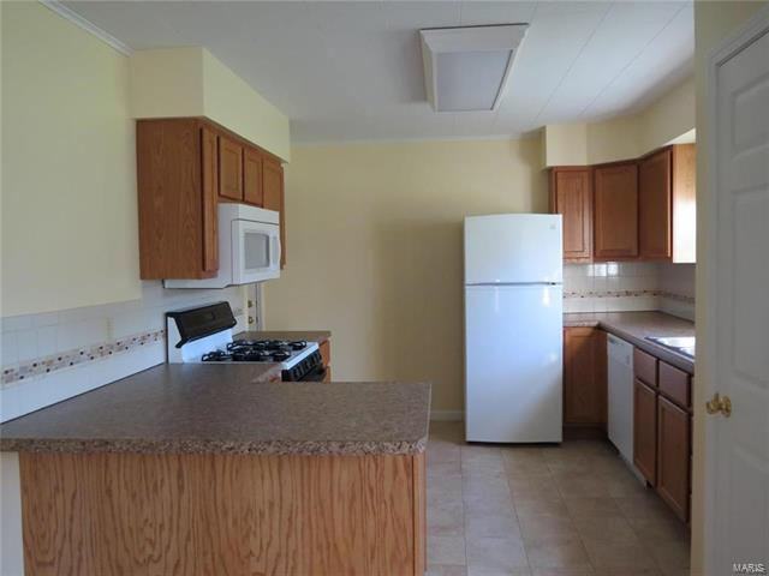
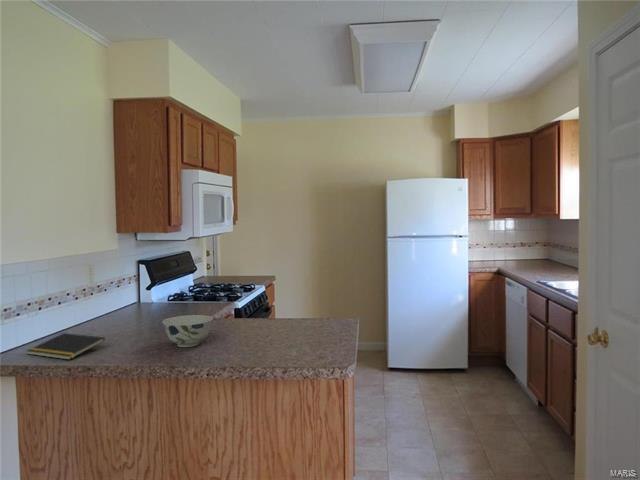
+ bowl (188, 331)
+ notepad (66, 345)
